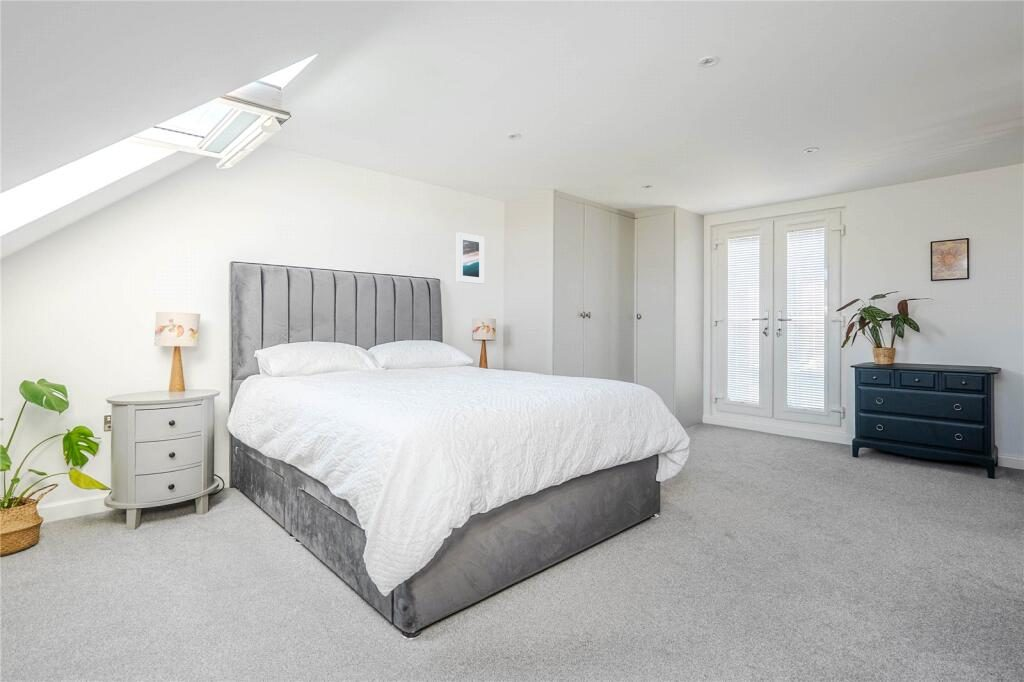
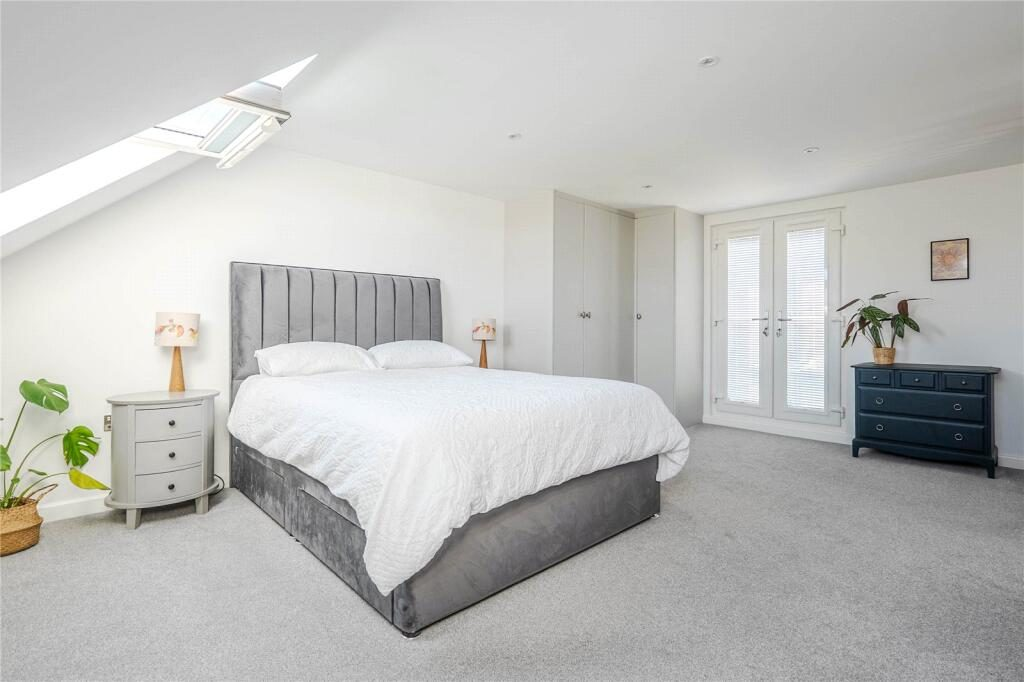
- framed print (470, 258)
